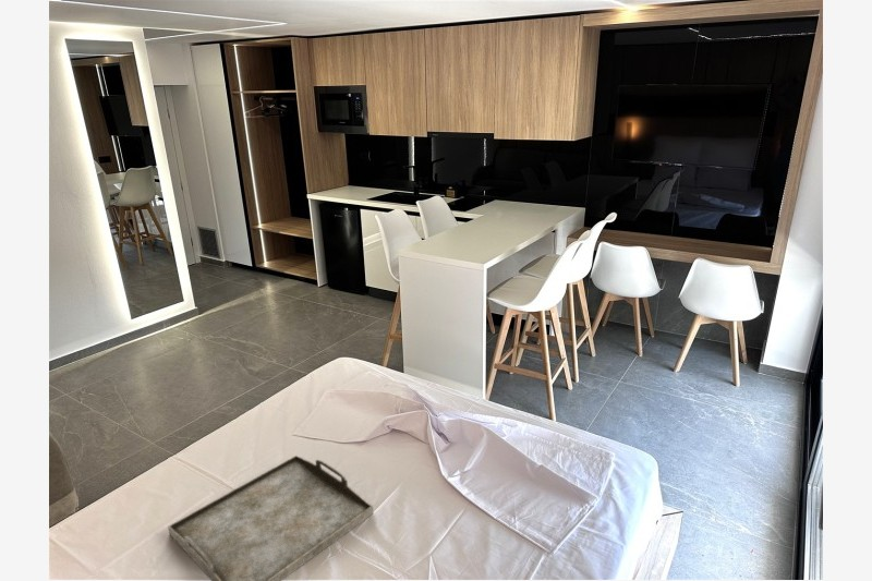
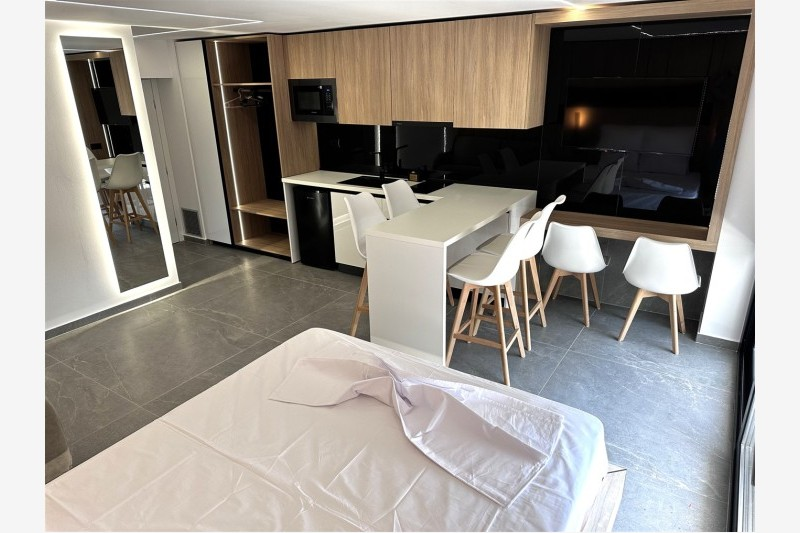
- serving tray (271, 512)
